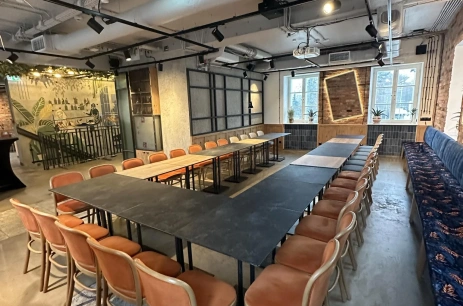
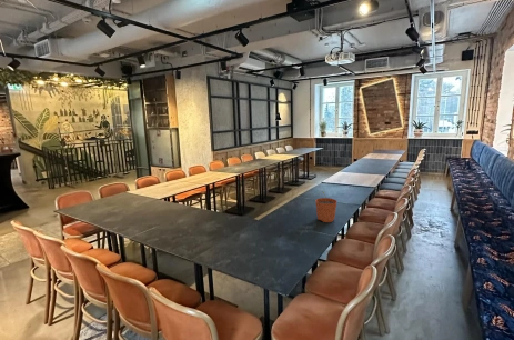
+ plant pot (325, 204)
